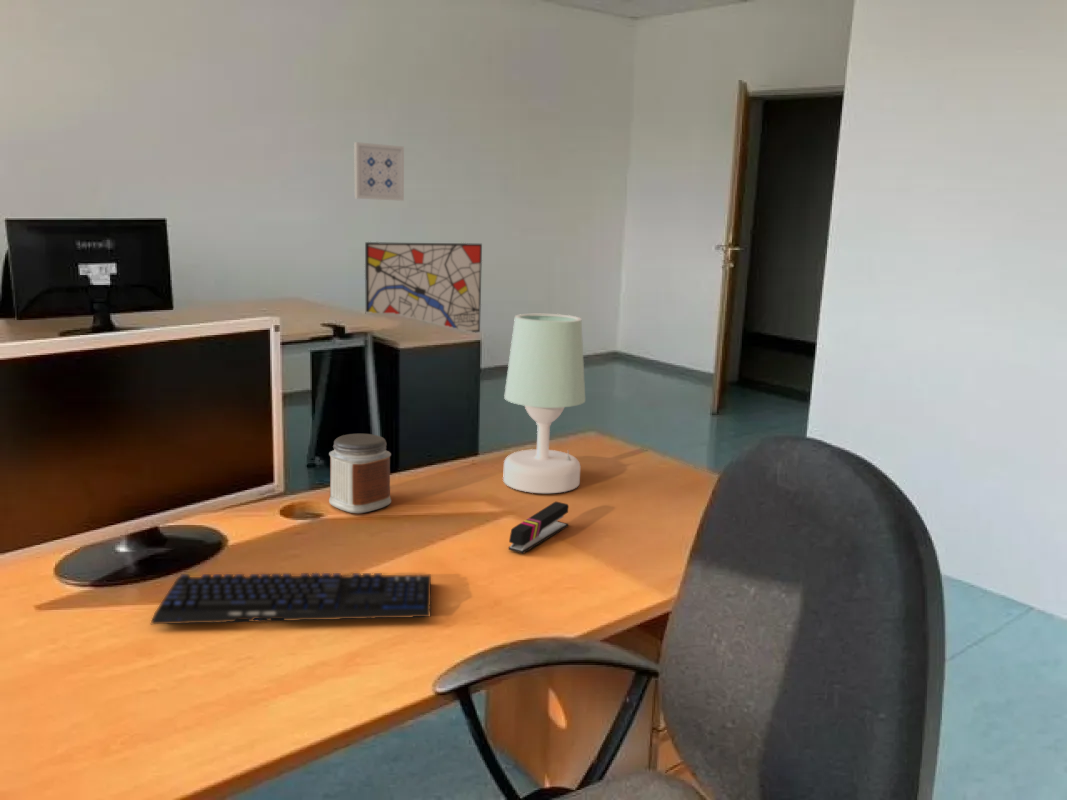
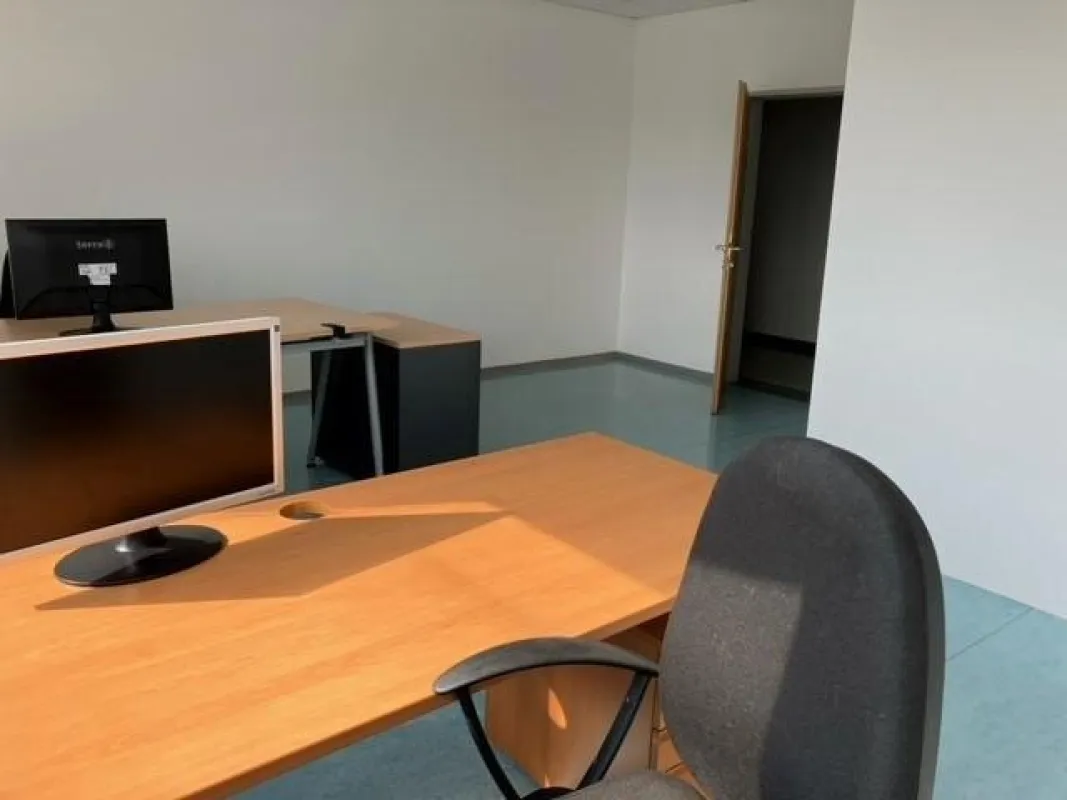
- jar (360, 471)
- table lamp (544, 401)
- wall art (379, 172)
- wall art (426, 289)
- stapler (539, 525)
- keyboard (300, 596)
